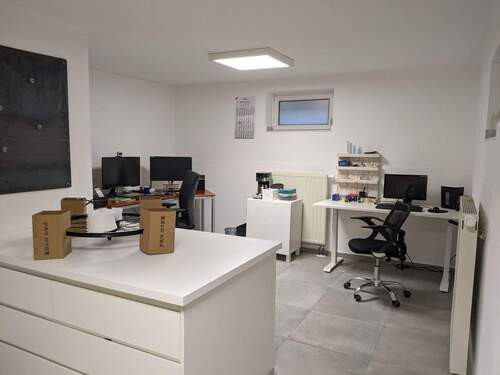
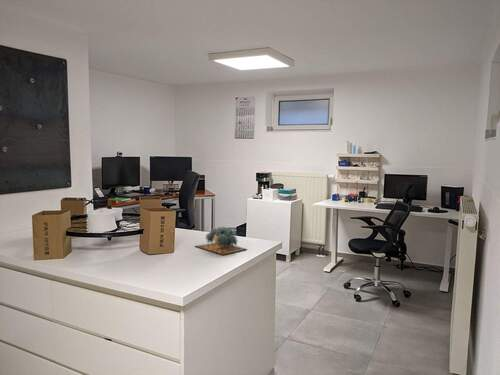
+ succulent plant (220, 237)
